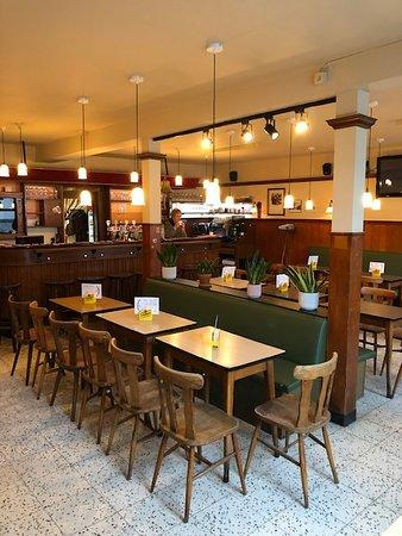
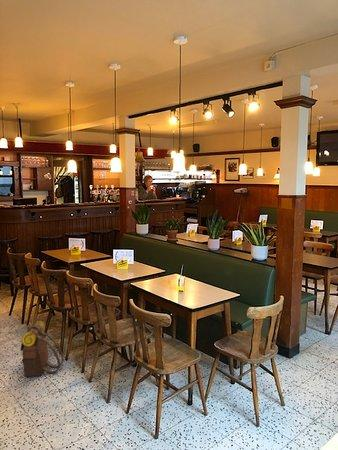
+ backpack (41, 348)
